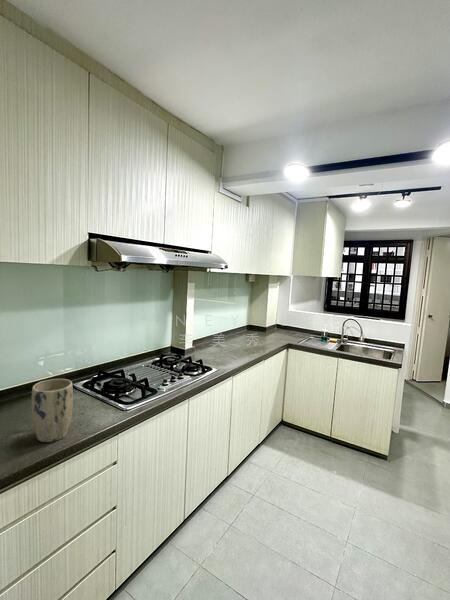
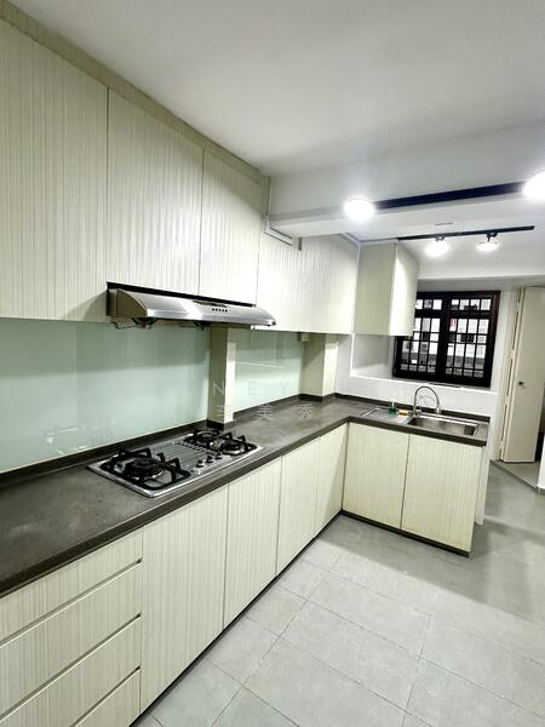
- plant pot (52, 410)
